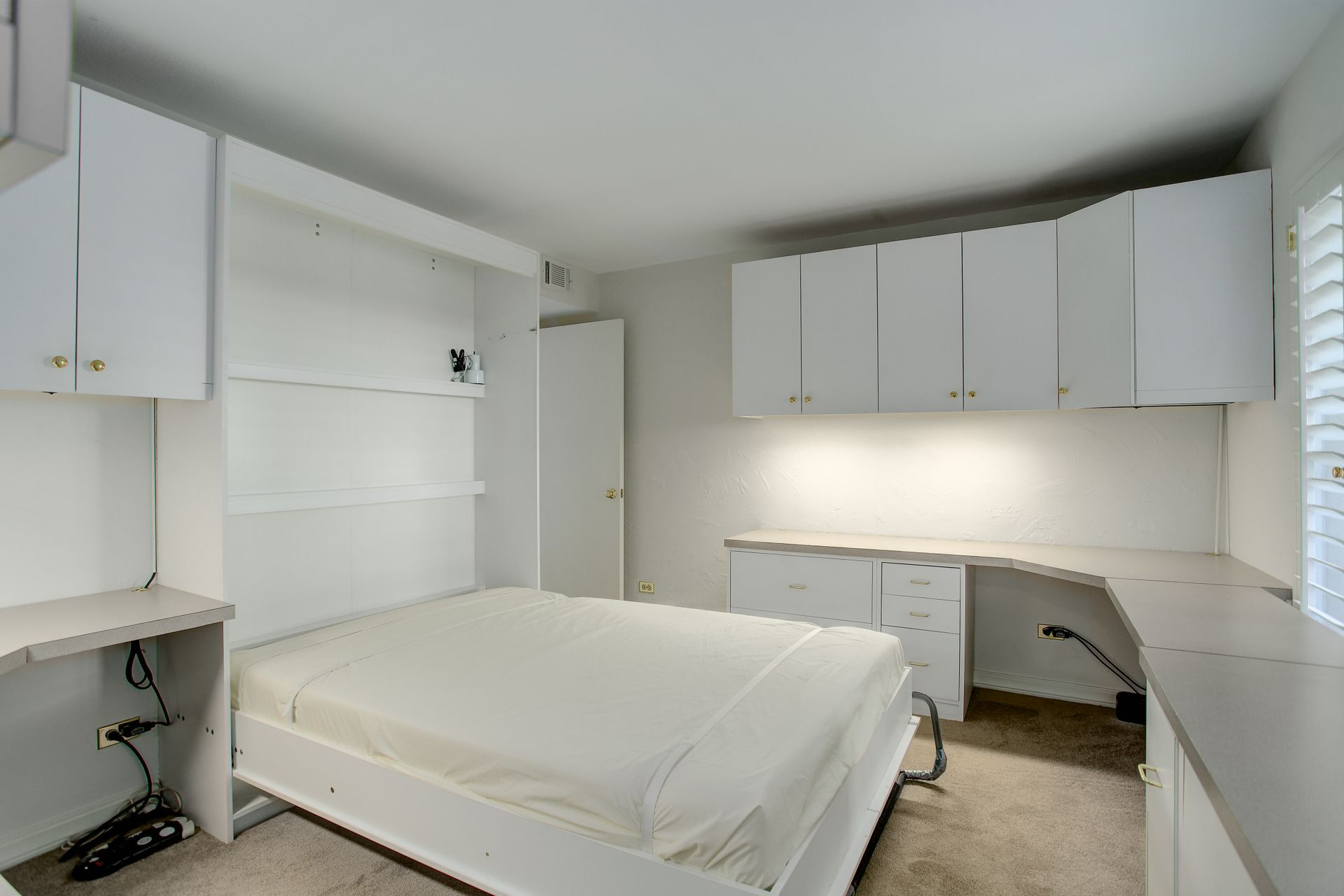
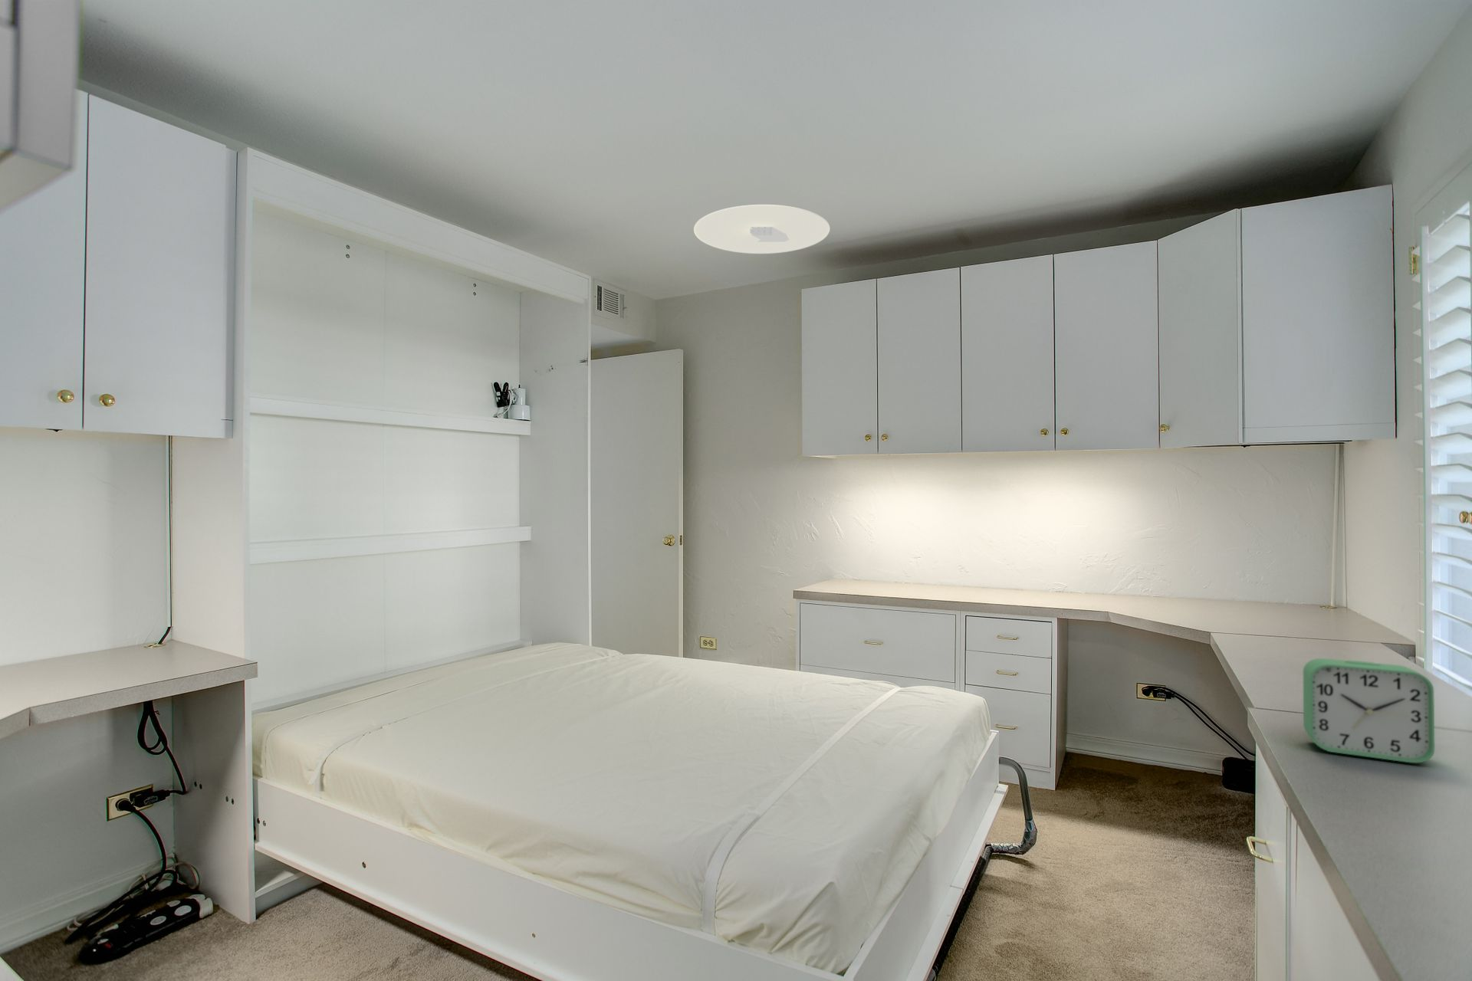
+ alarm clock (1365, 707)
+ ceiling light (761, 224)
